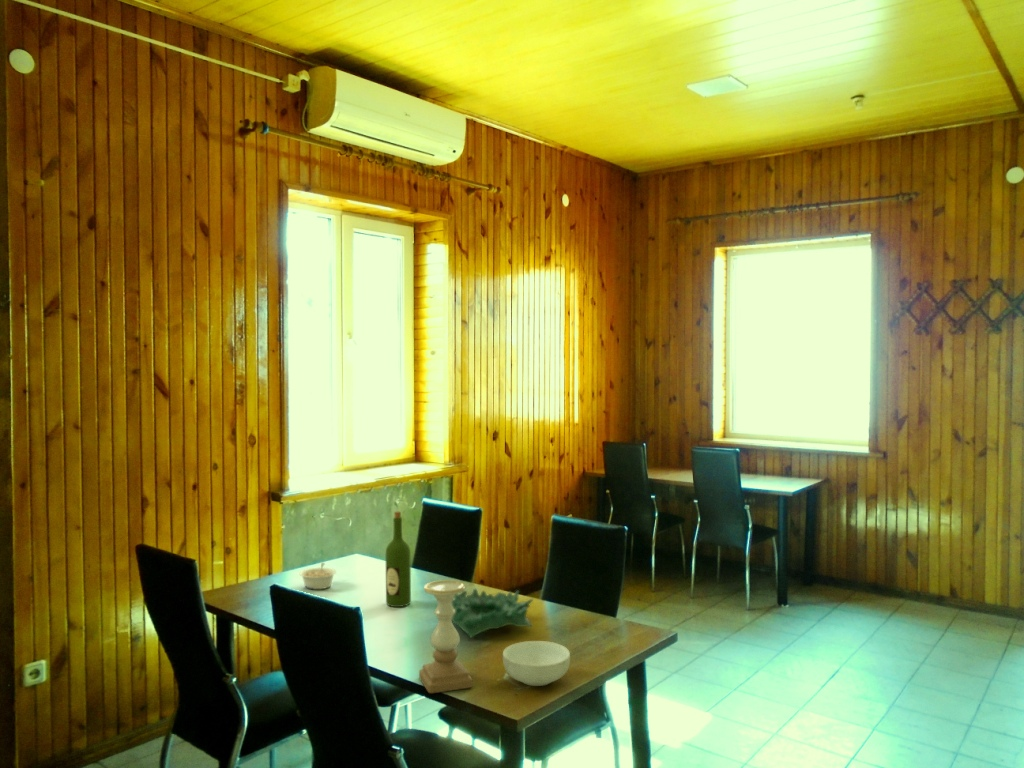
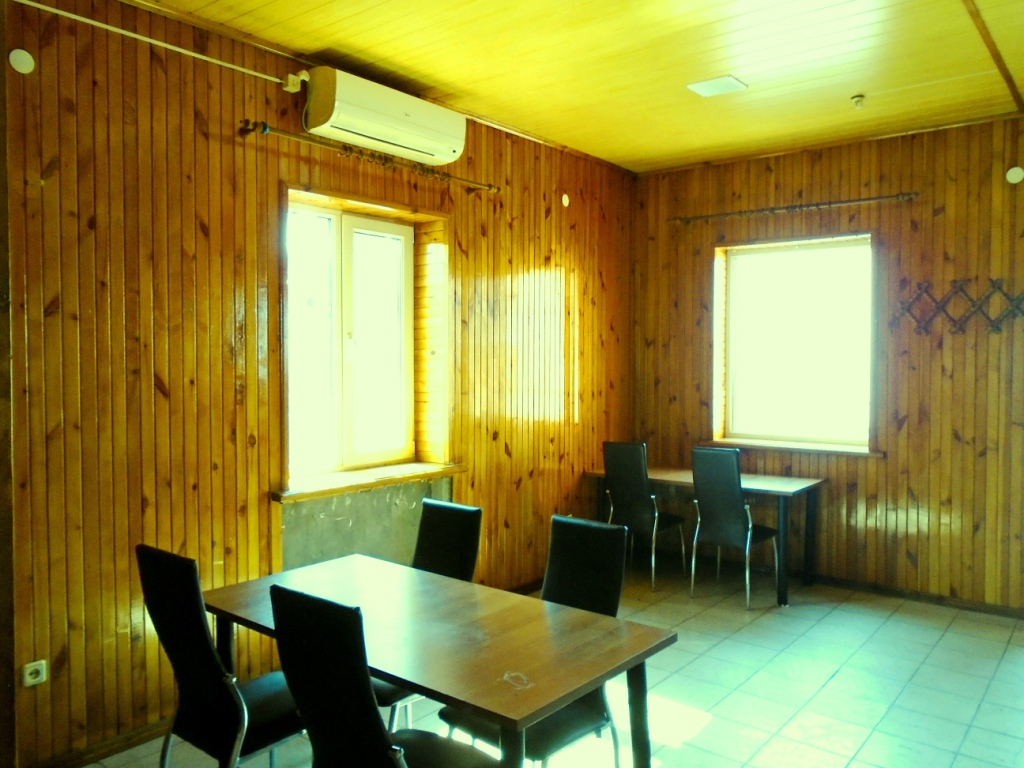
- candle holder (445, 633)
- wine bottle (398, 557)
- decorative bowl (488, 611)
- cereal bowl (536, 666)
- legume (317, 577)
